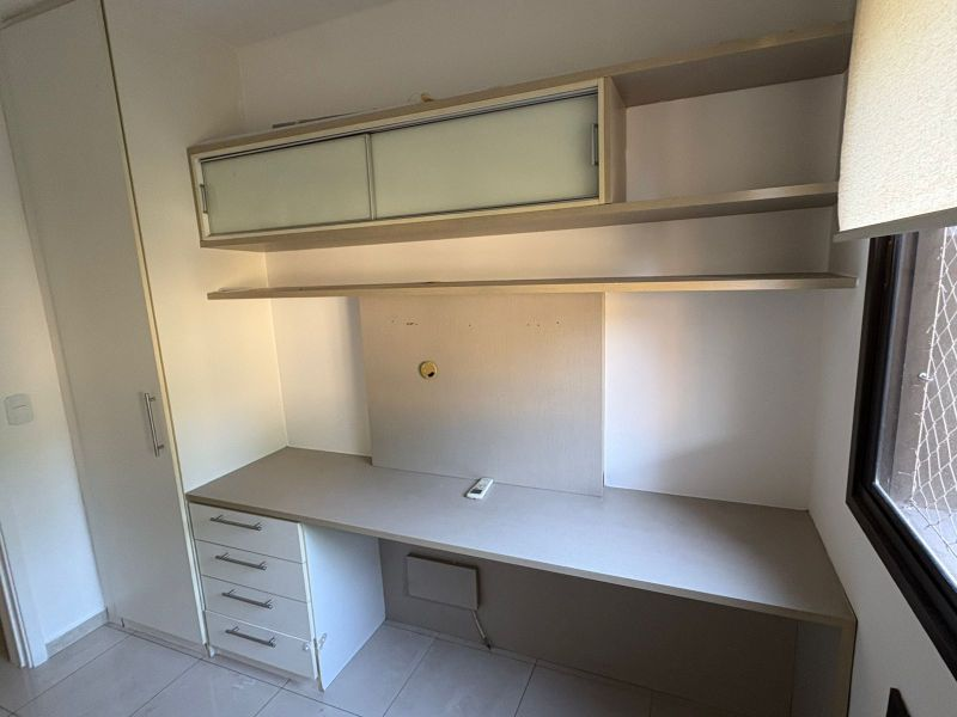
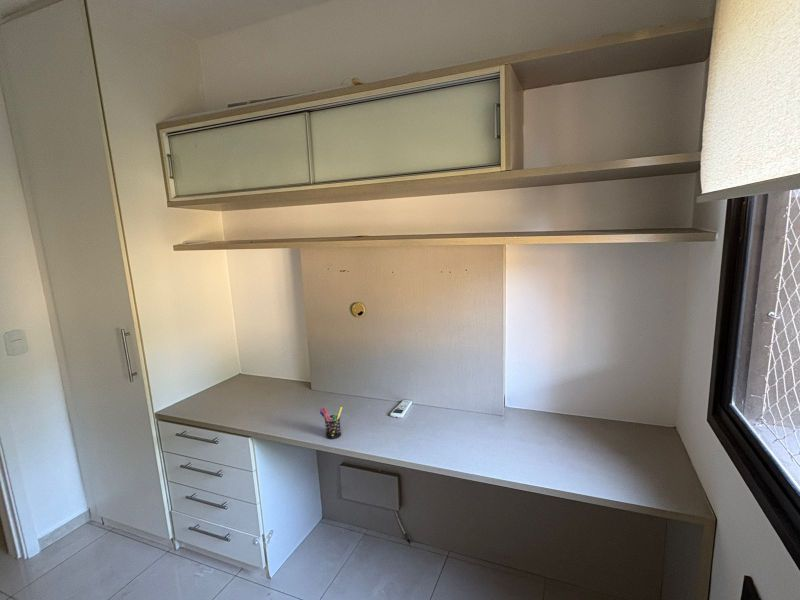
+ pen holder (332, 421)
